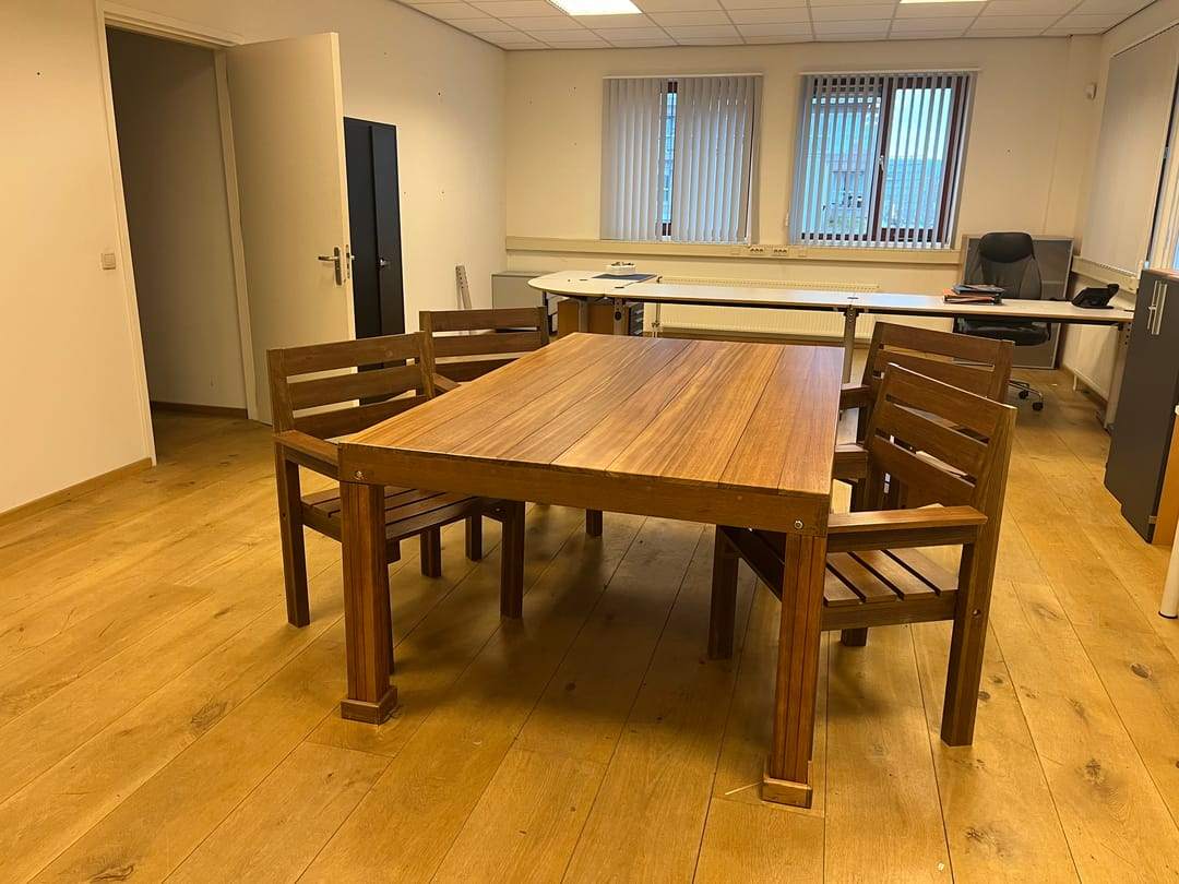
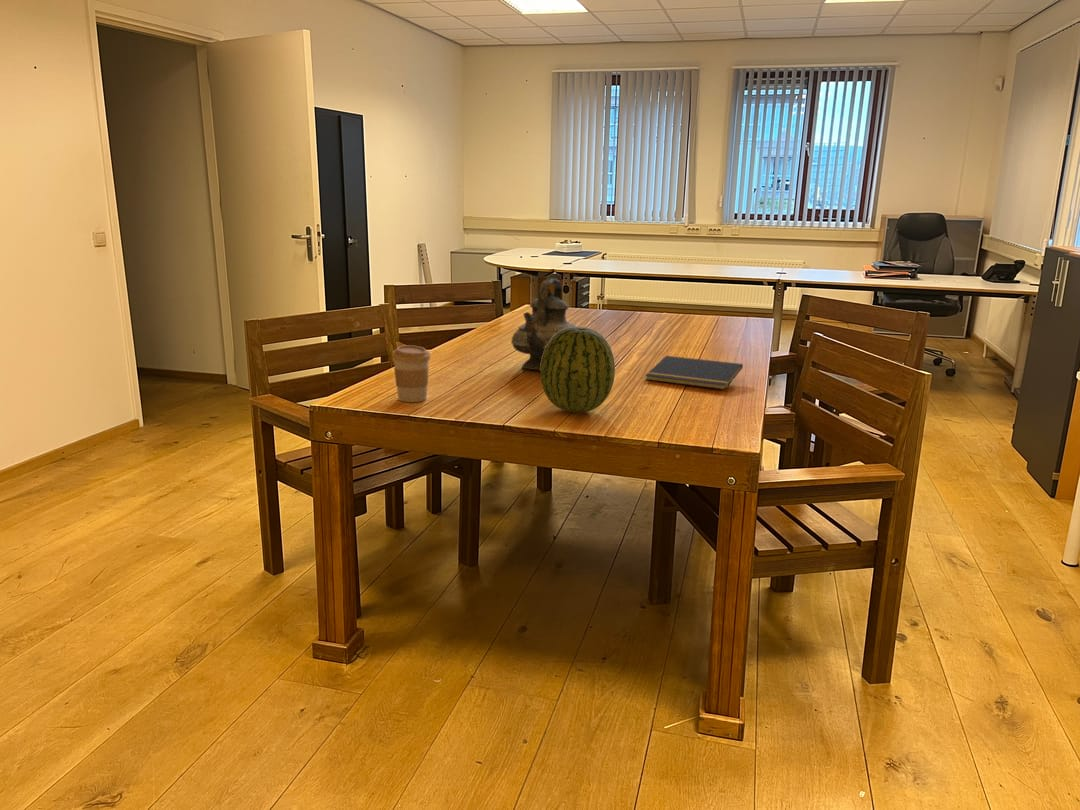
+ notepad (694, 371)
+ coffee cup (411, 373)
+ fruit (577, 369)
+ teapot (543, 324)
